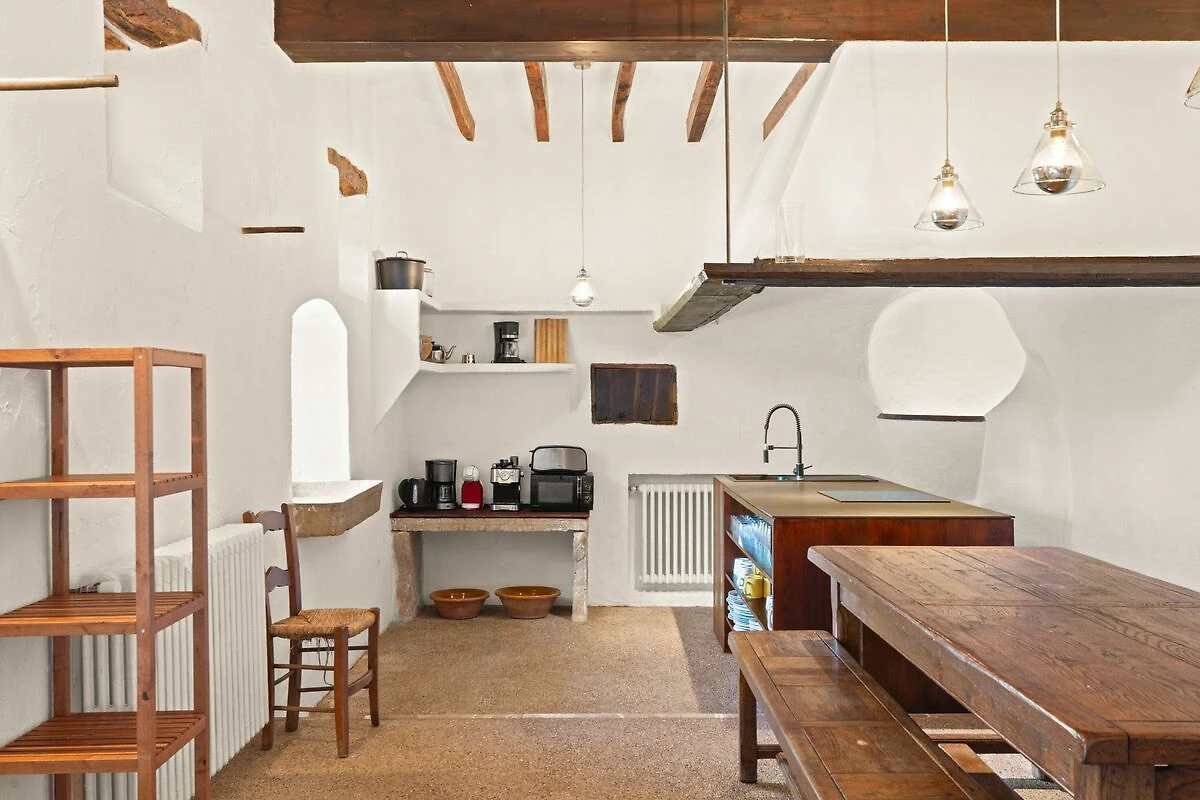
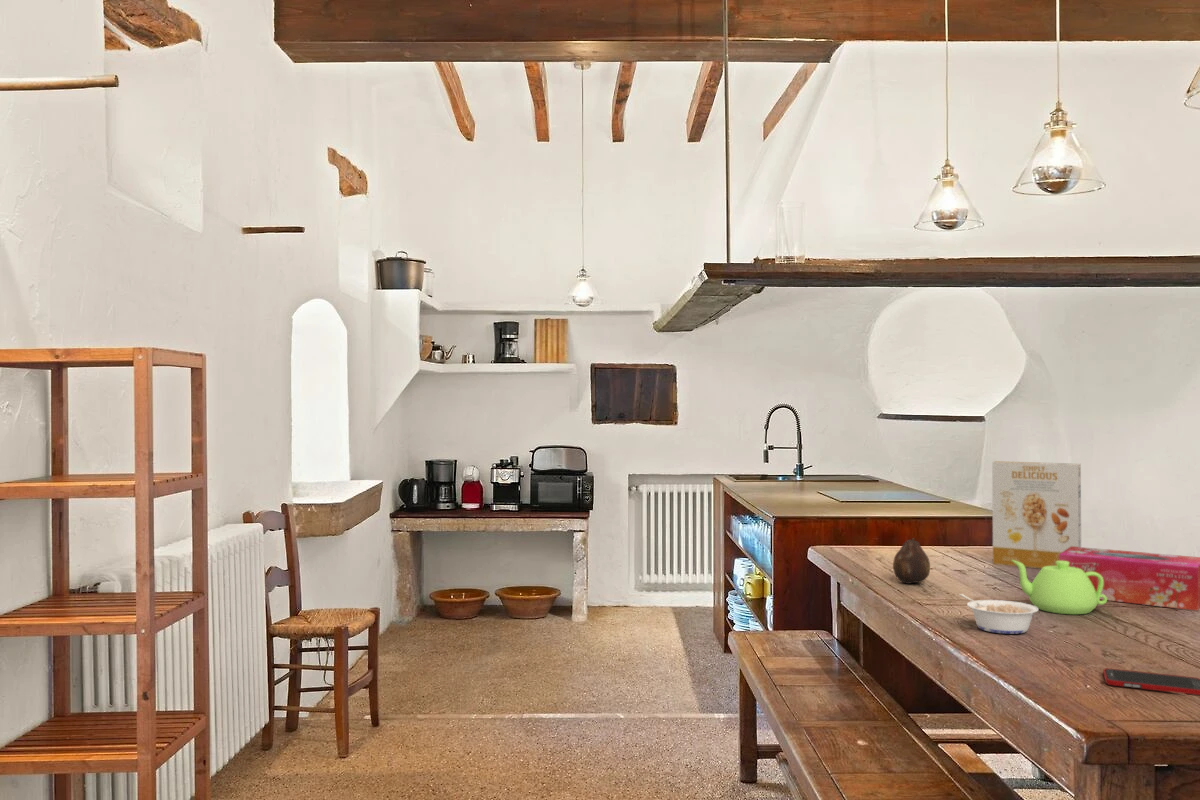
+ cereal box (1036, 514)
+ fruit (911, 560)
+ teapot (1058, 584)
+ cell phone (1153, 681)
+ tissue box (1130, 576)
+ legume (999, 615)
